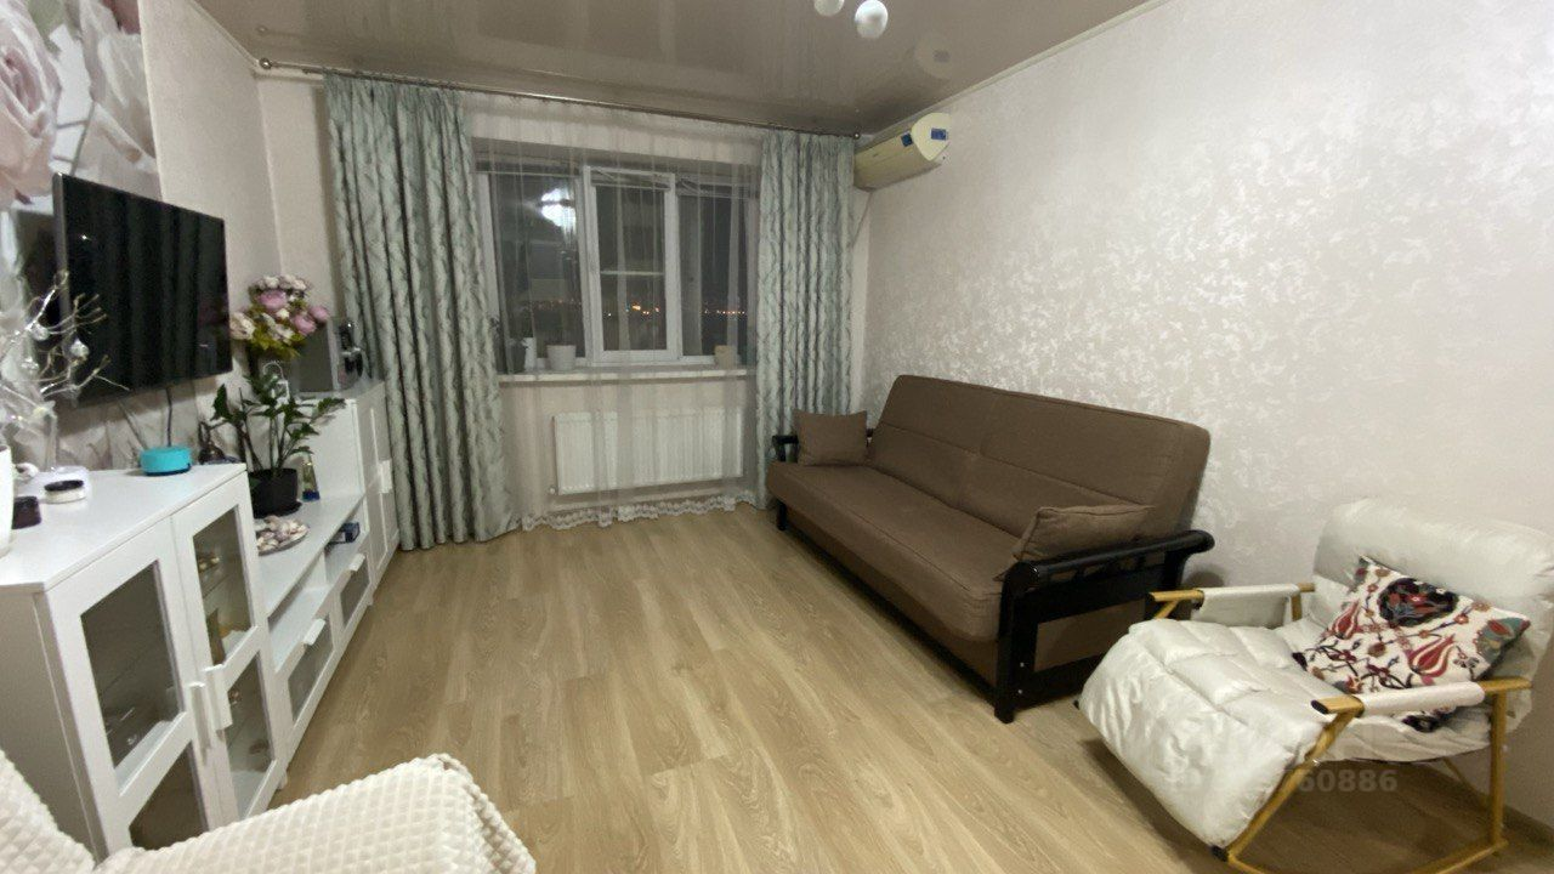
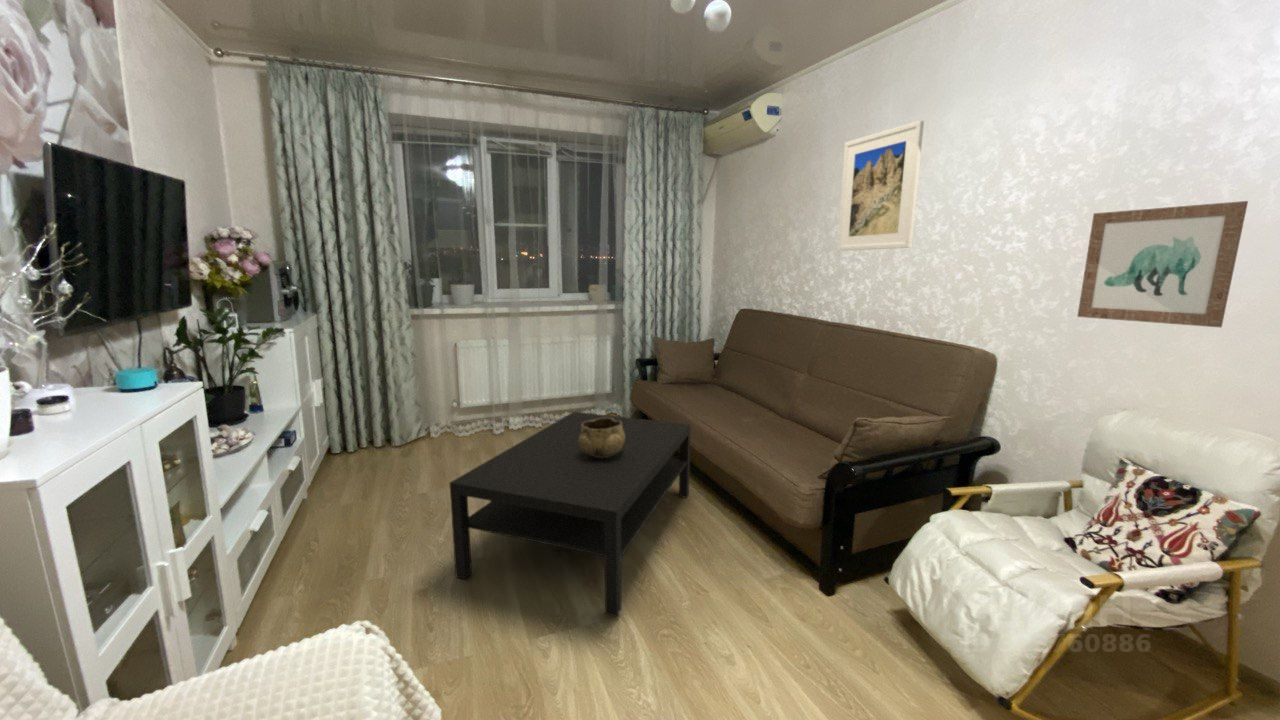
+ wall art (1152, 265)
+ coffee table (589, 489)
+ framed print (876, 192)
+ decorative bowl (602, 438)
